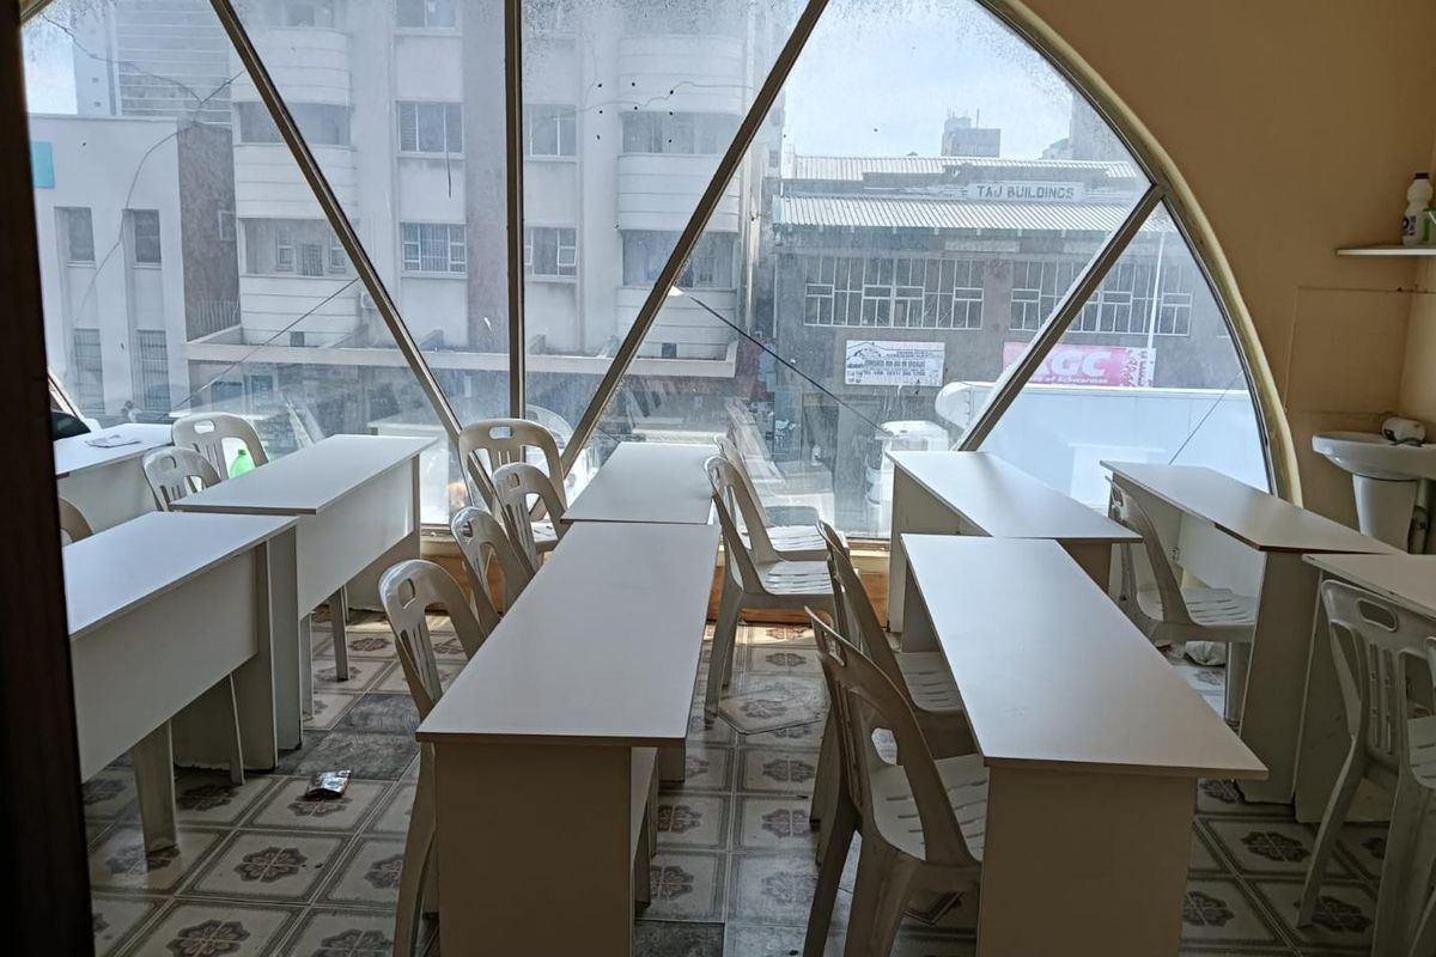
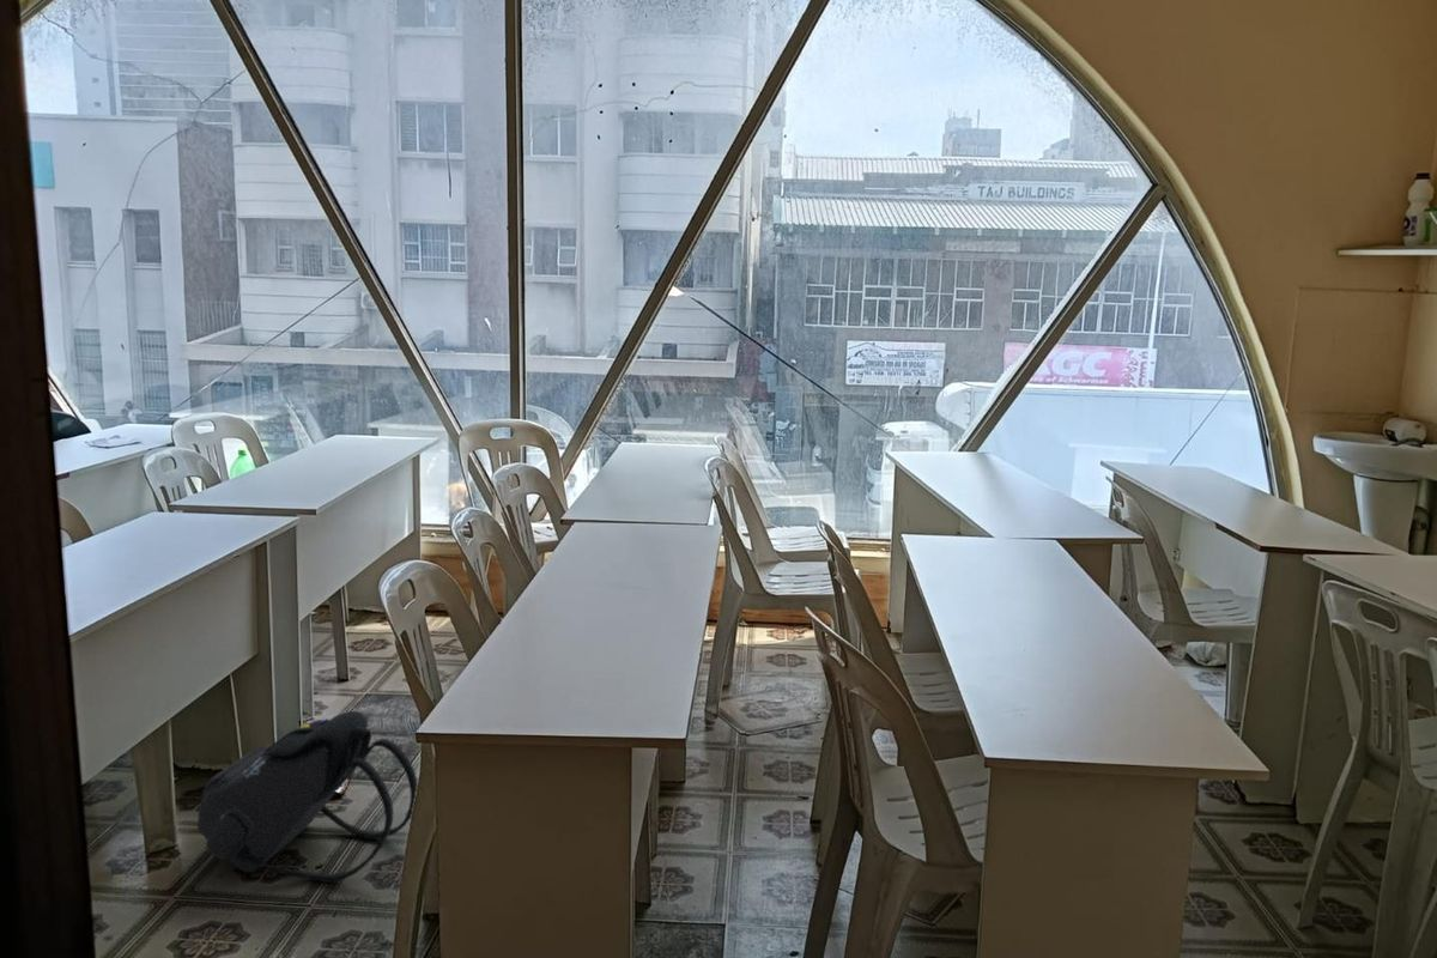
+ backpack (310, 786)
